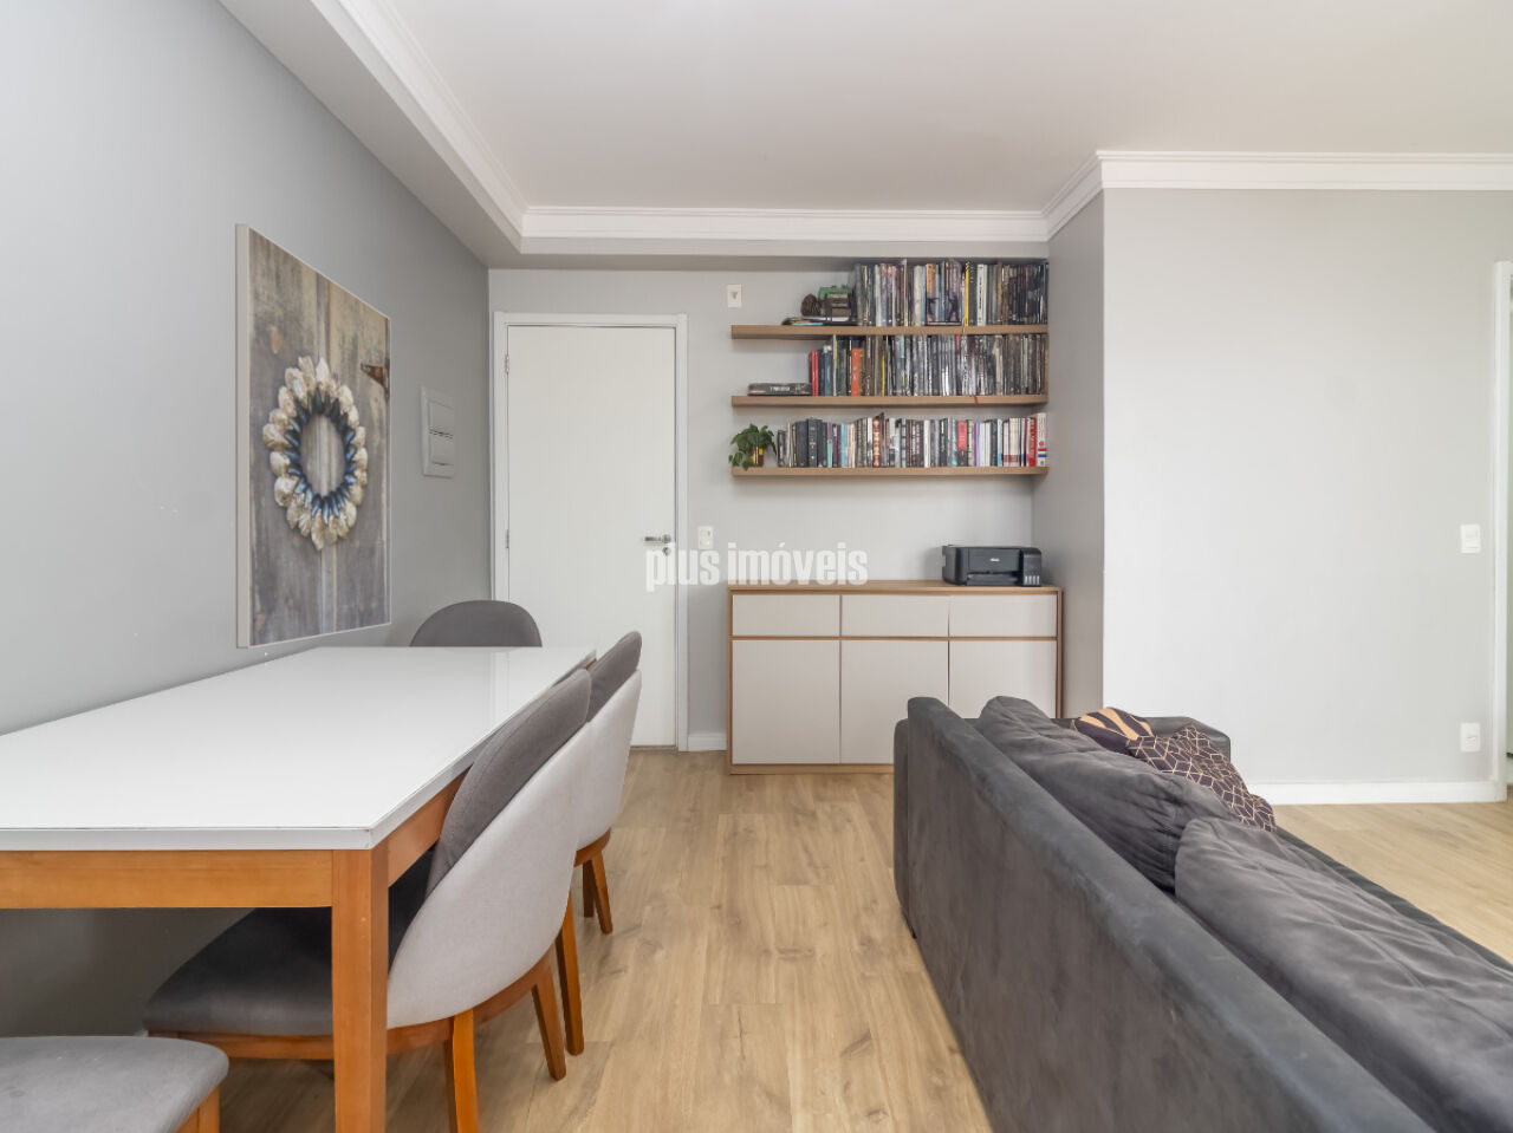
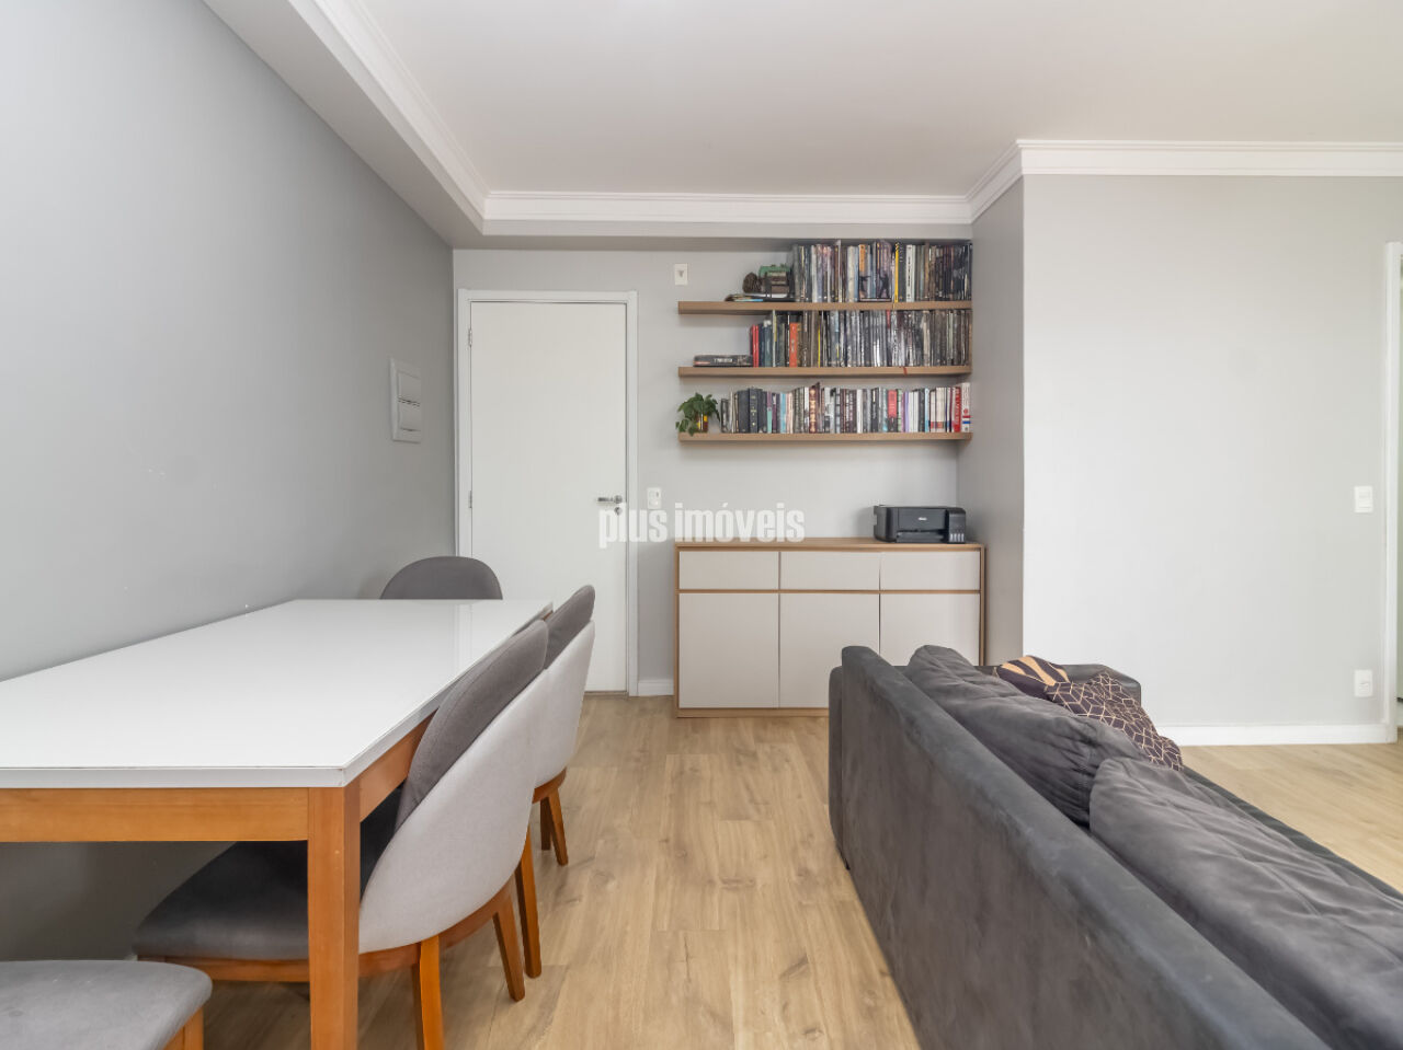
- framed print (325, 456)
